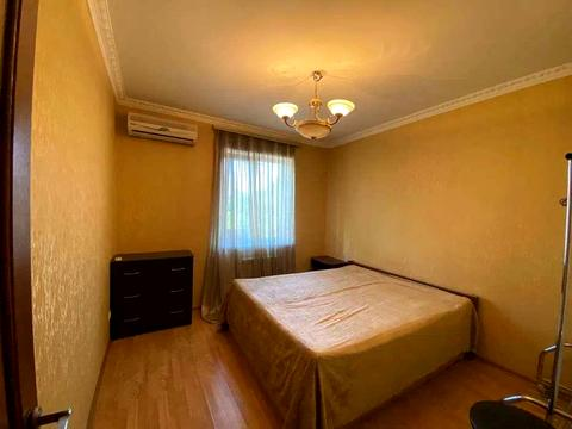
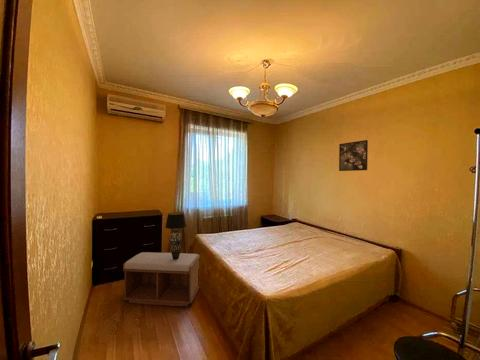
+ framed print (352, 156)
+ table lamp (175, 236)
+ bench (163, 277)
